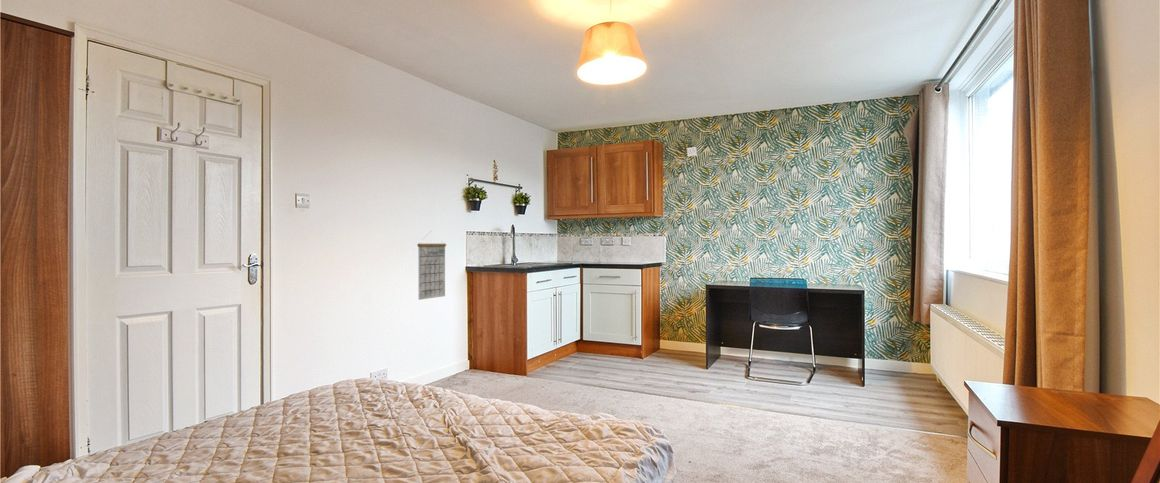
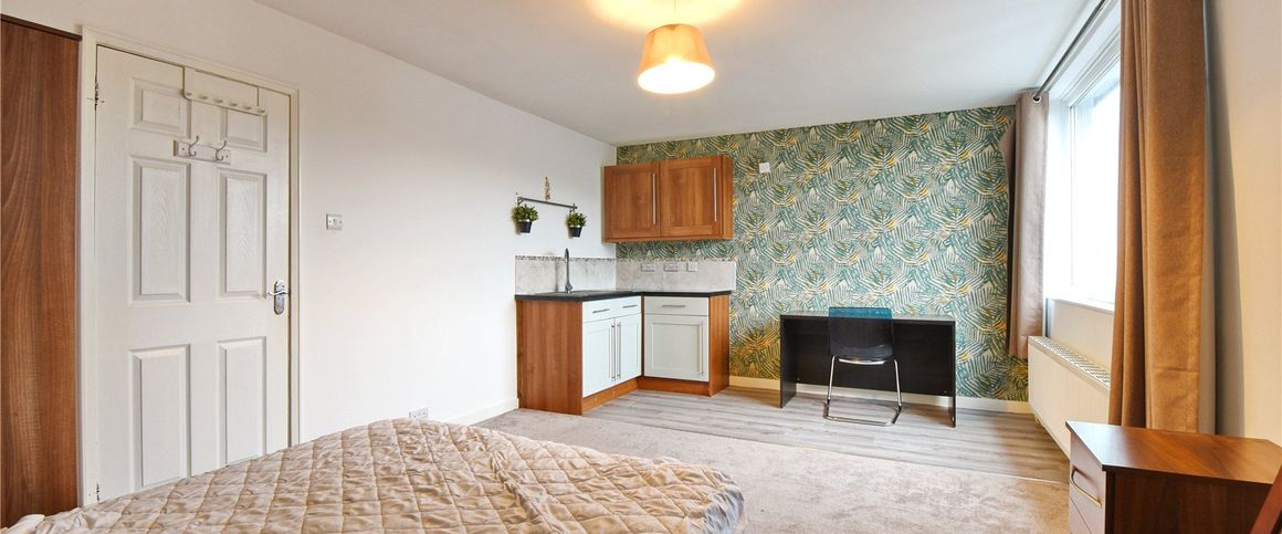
- calendar (432, 264)
